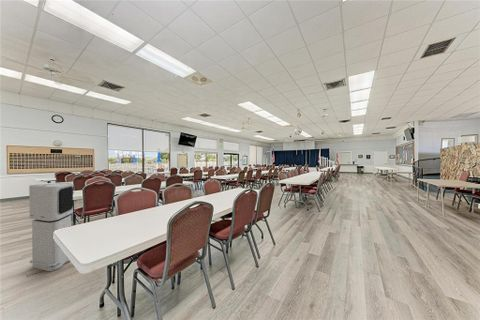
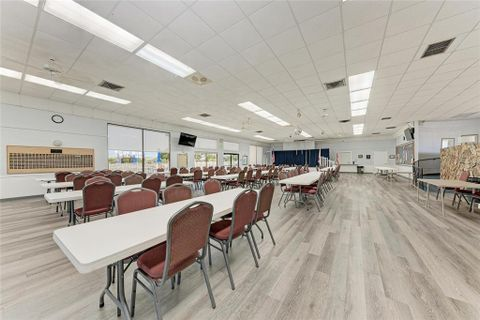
- air purifier (49, 224)
